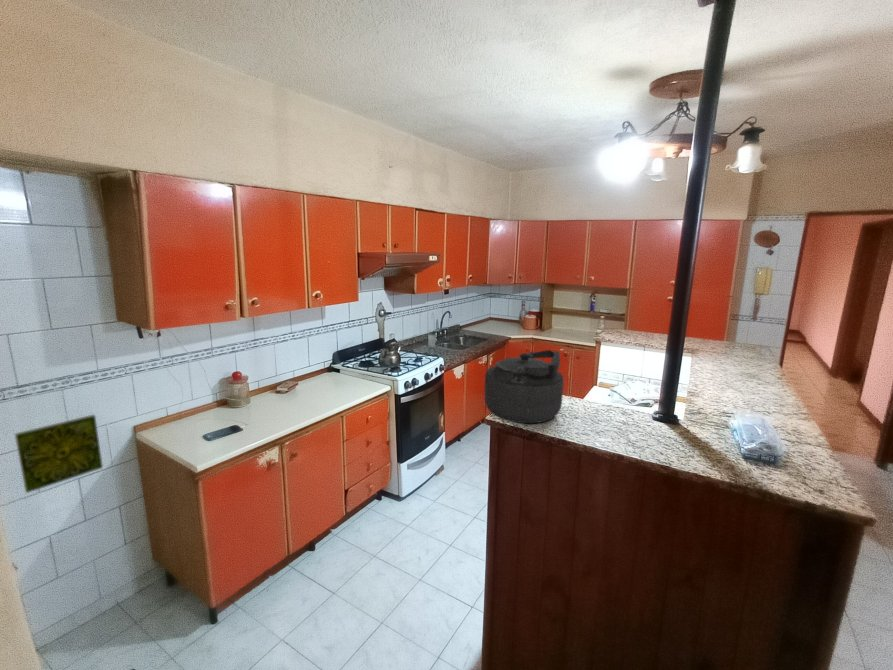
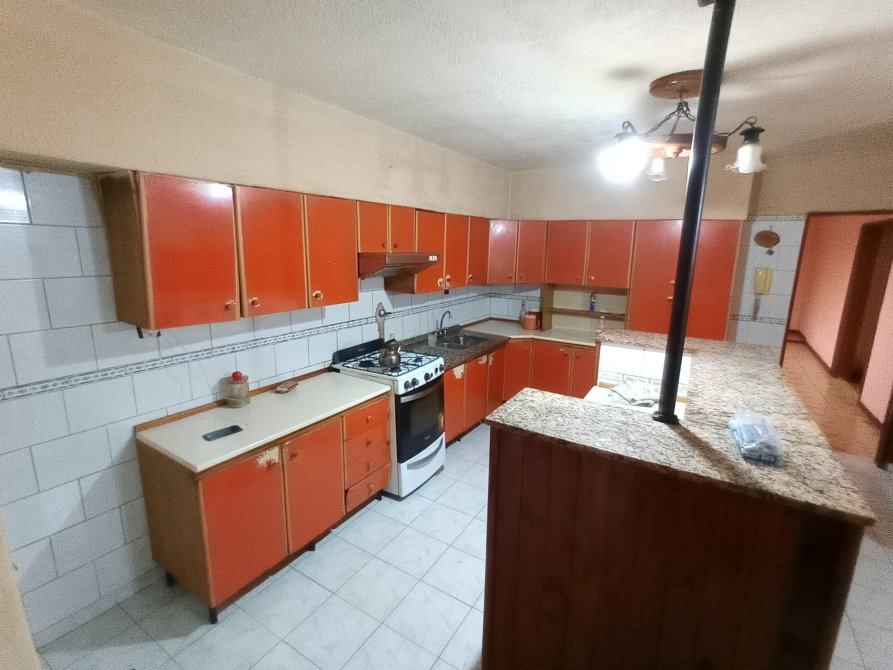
- kettle (525, 382)
- decorative tile (61, 451)
